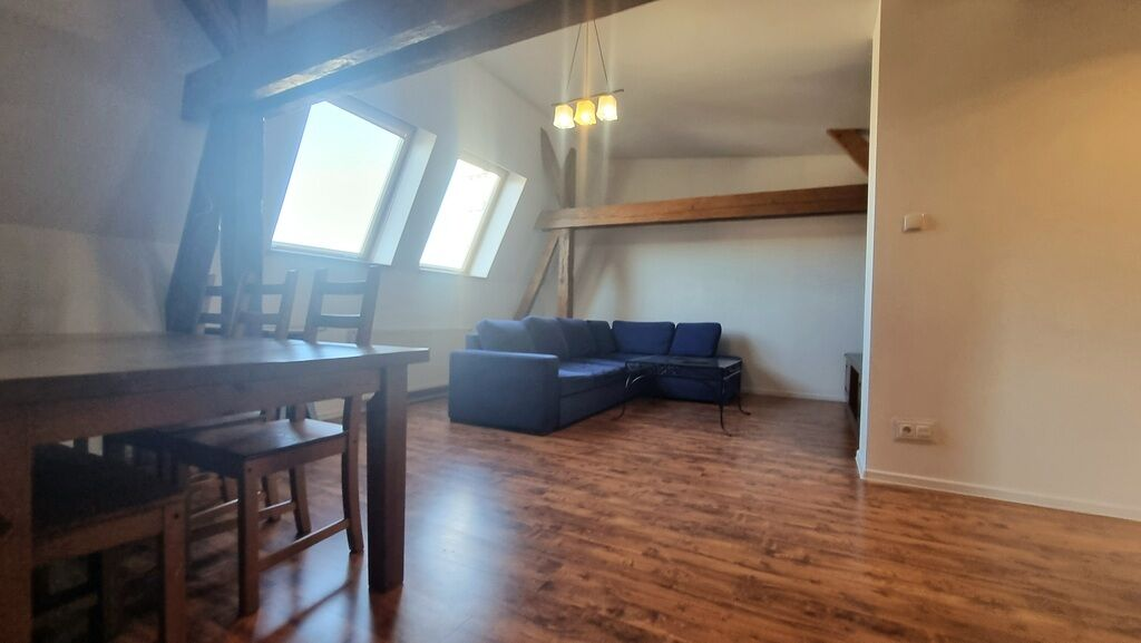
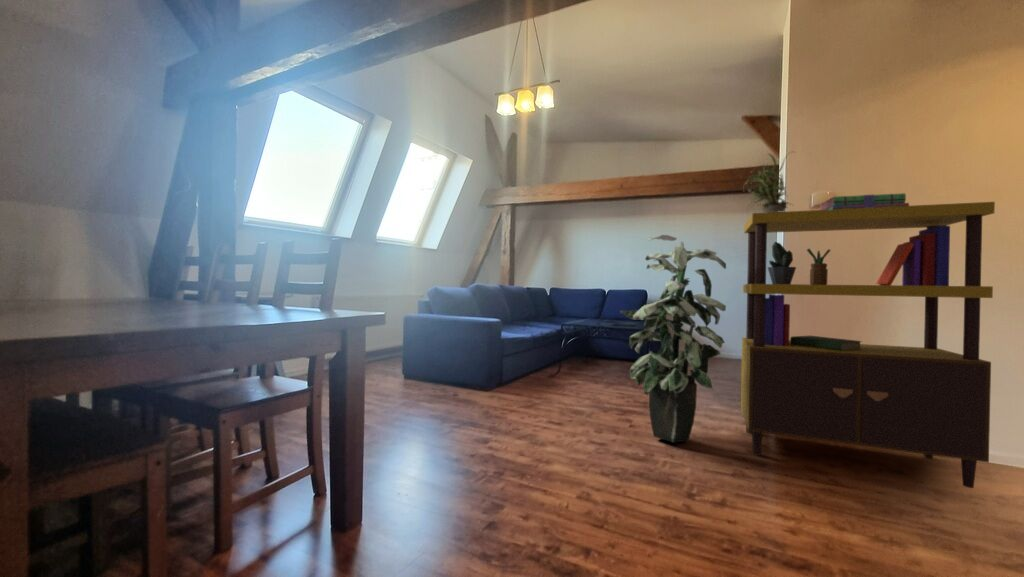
+ indoor plant (670, 336)
+ stack of books (859, 206)
+ bookcase (845, 339)
+ potted plant (769, 186)
